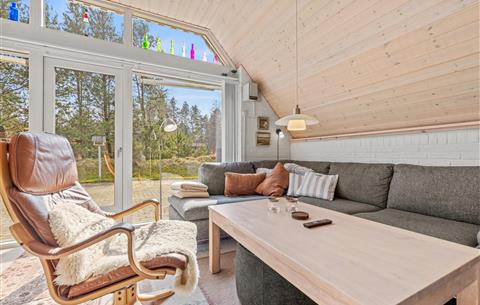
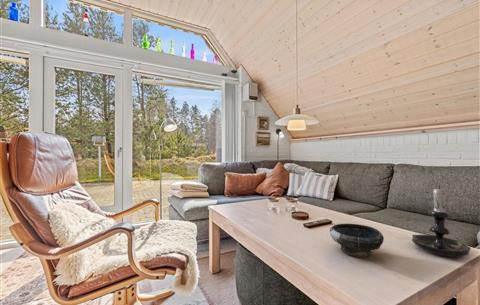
+ candle holder (439, 217)
+ bowl (355, 240)
